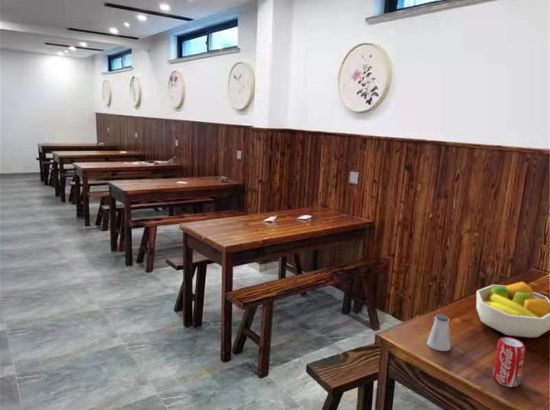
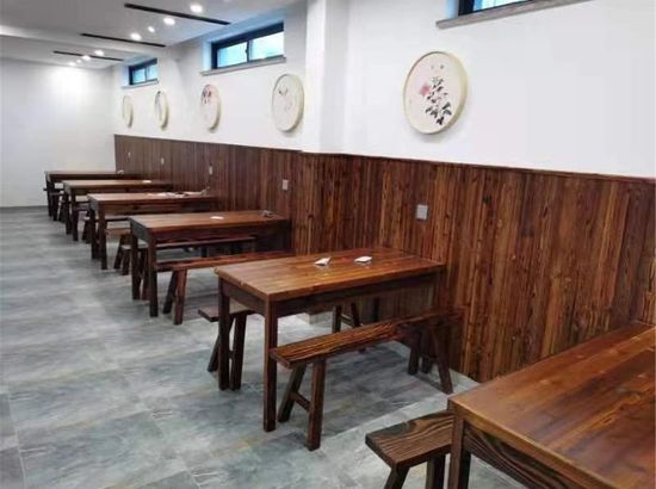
- fruit bowl (514, 306)
- beverage can (508, 361)
- saltshaker (440, 331)
